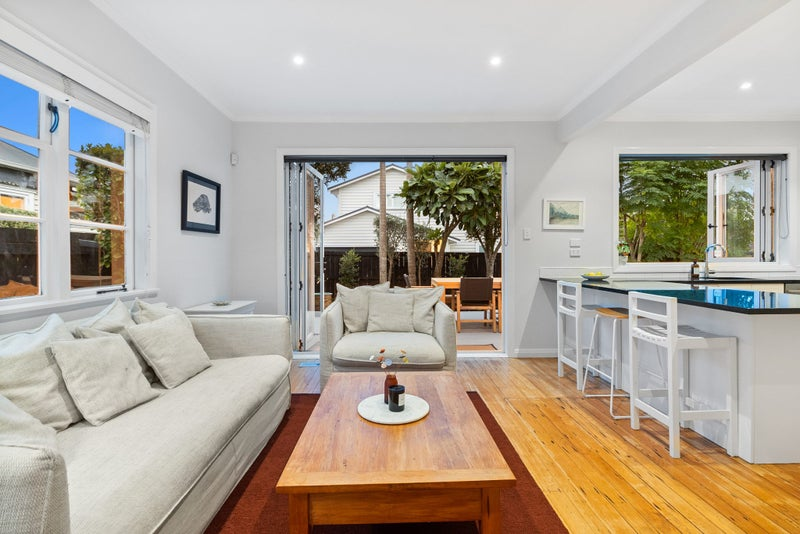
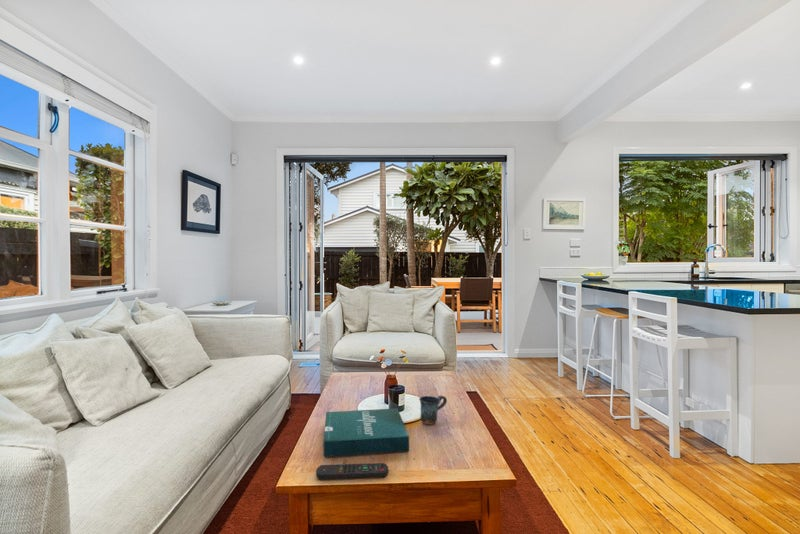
+ pizza box (364, 430)
+ remote control (352, 470)
+ mug (433, 409)
